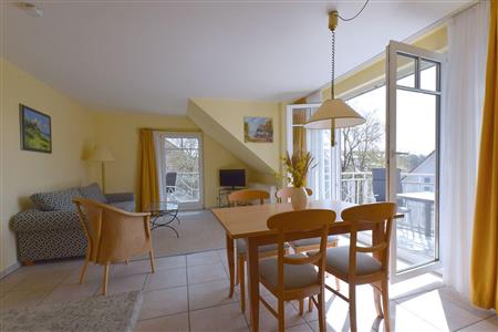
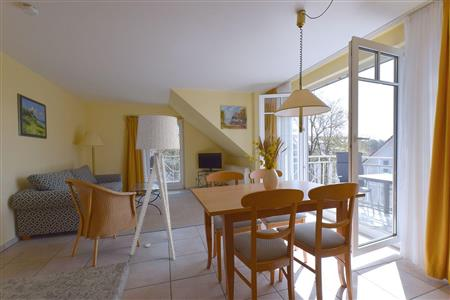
+ floor lamp (158, 183)
